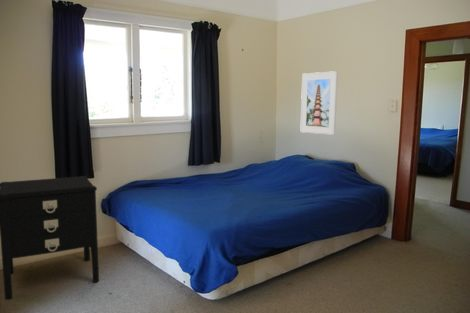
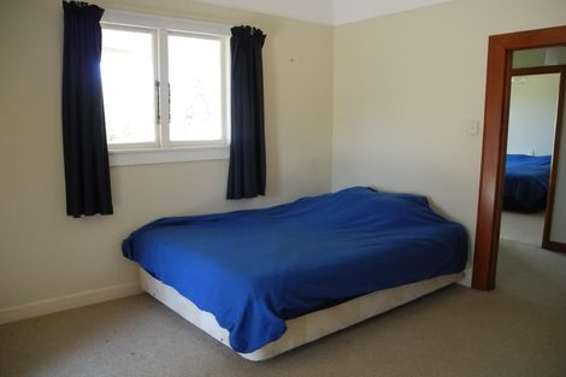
- nightstand (49, 231)
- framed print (318, 103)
